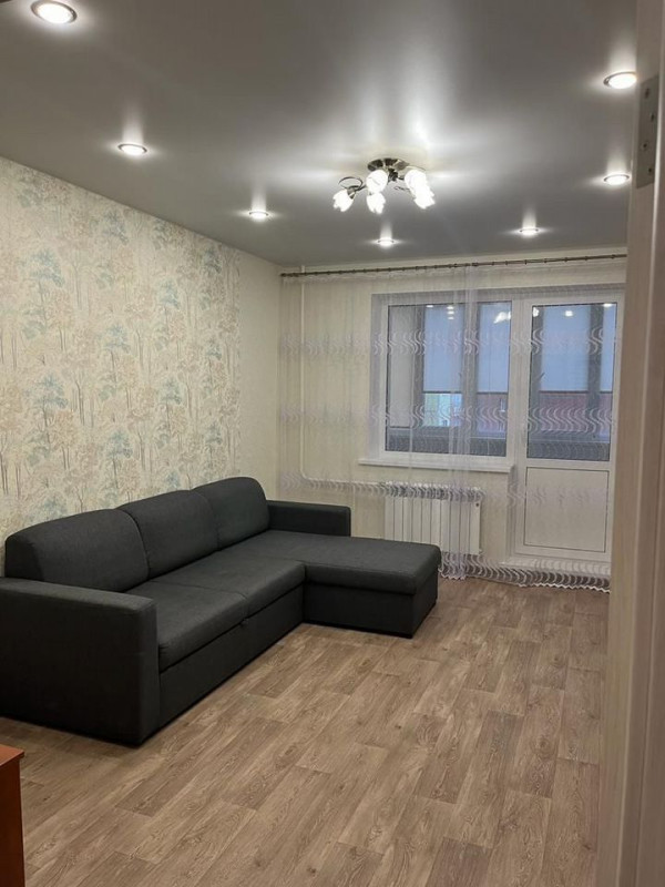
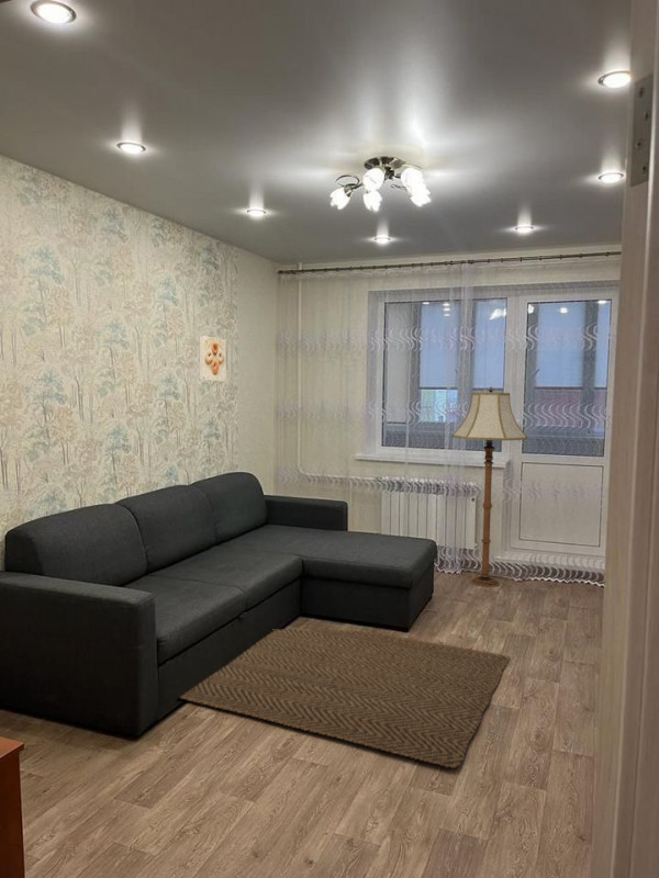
+ floor lamp (488, 485)
+ rug (313, 665)
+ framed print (212, 359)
